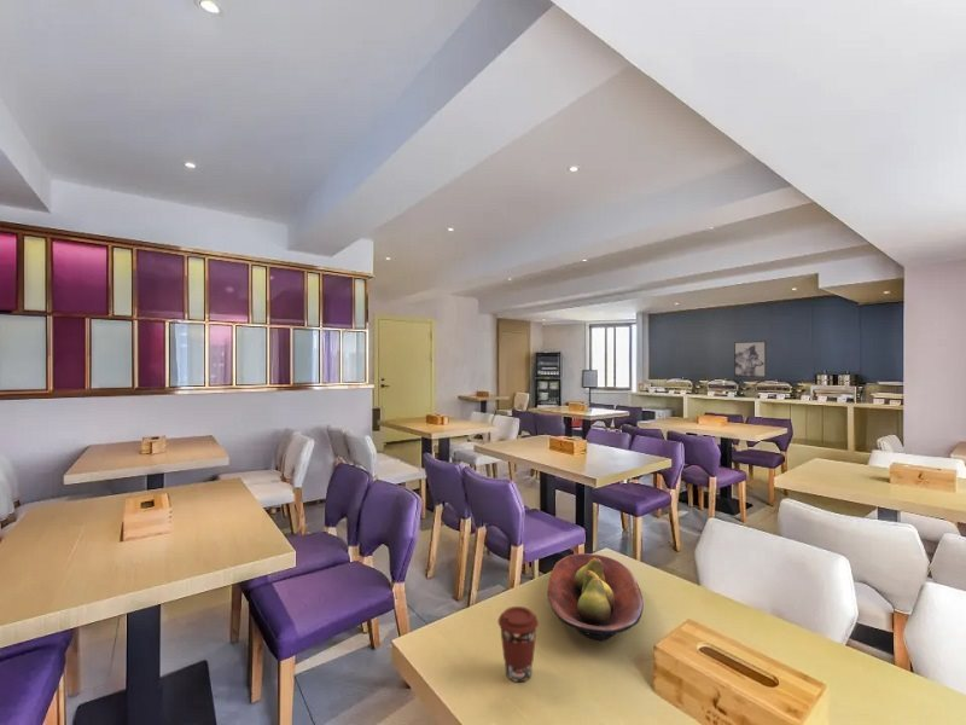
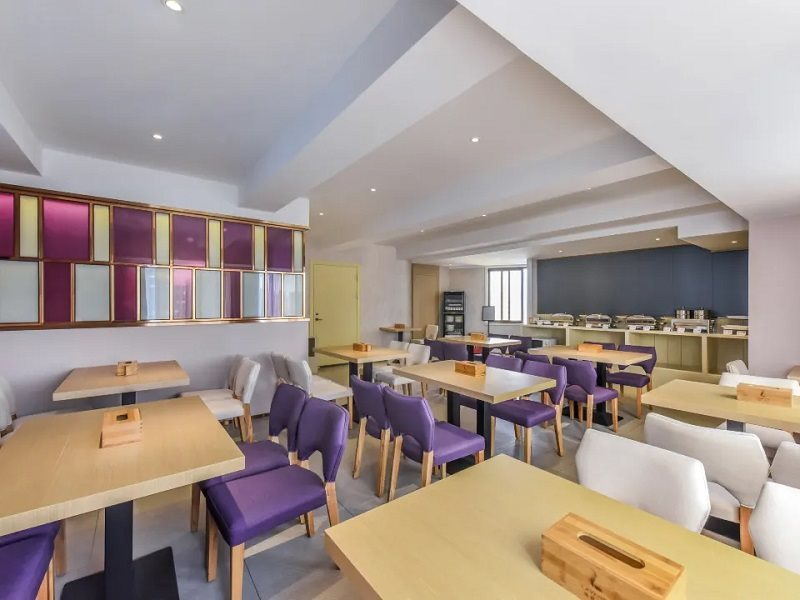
- coffee cup (518, 643)
- wall art (750, 359)
- fruit bowl (593, 587)
